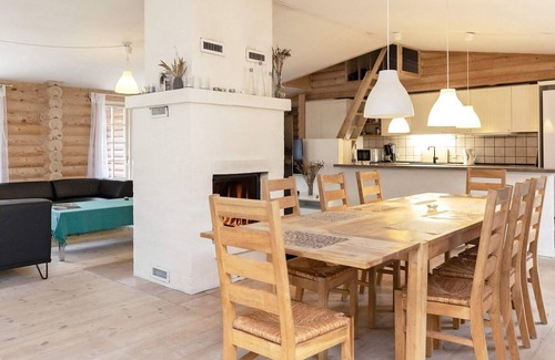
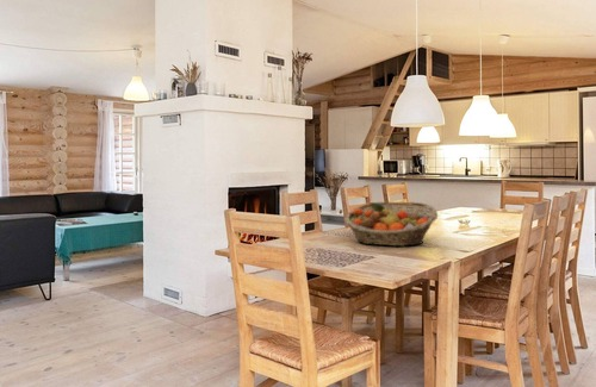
+ fruit basket (390, 223)
